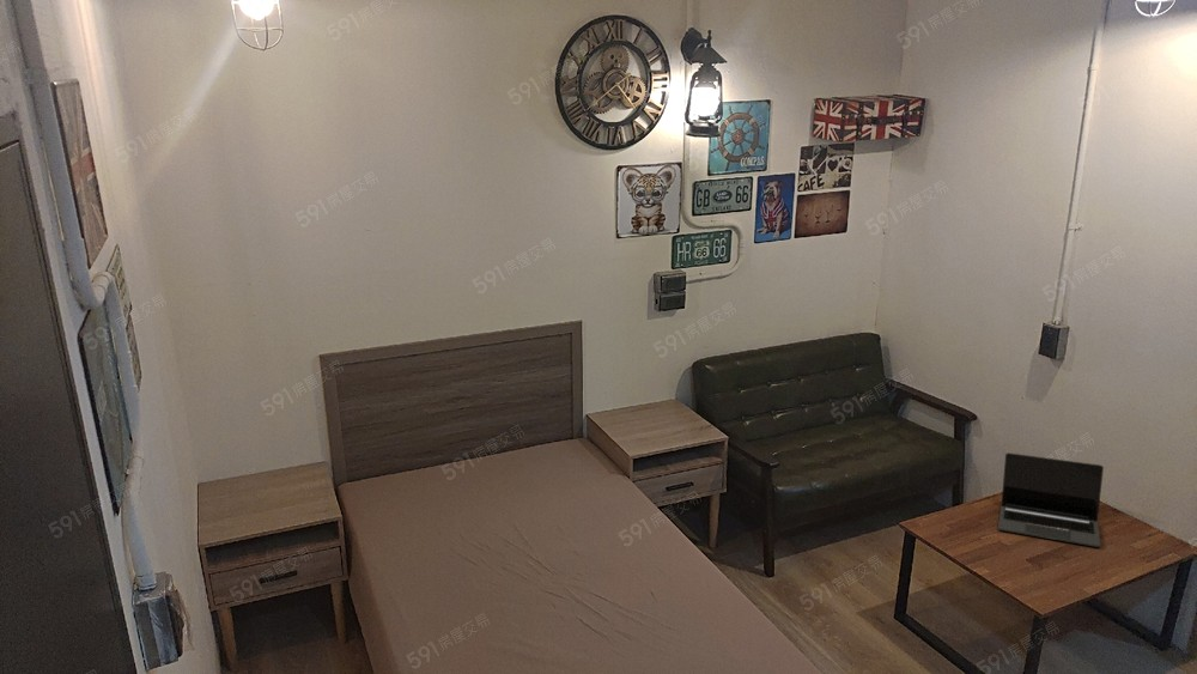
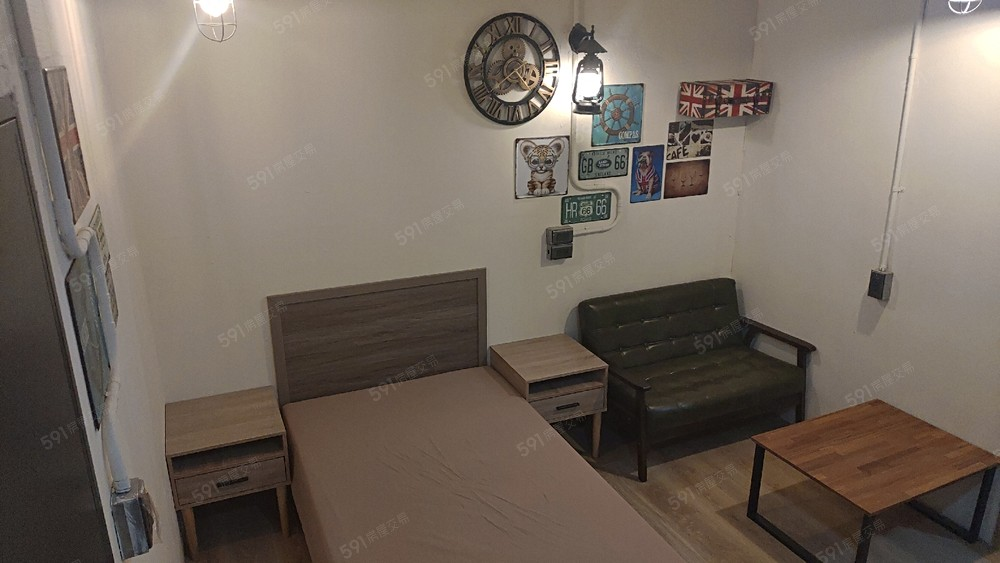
- laptop (1050, 498)
